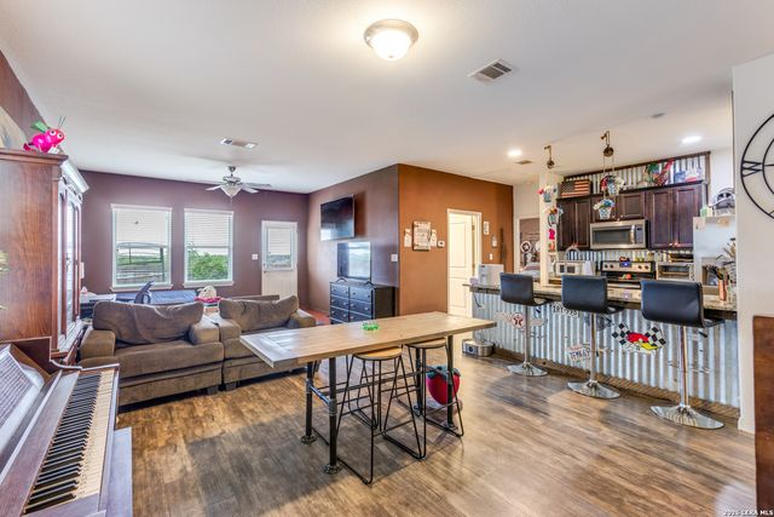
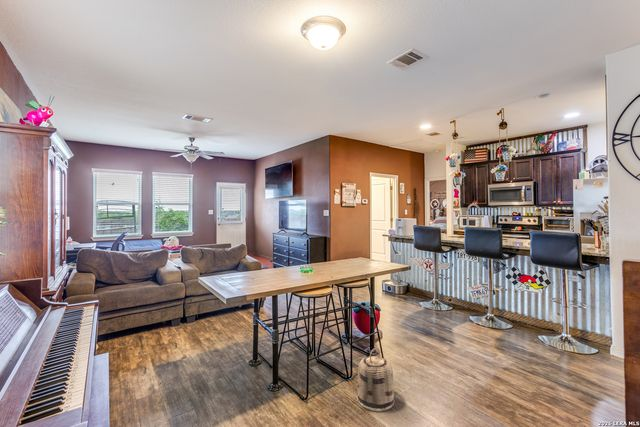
+ basket (375, 374)
